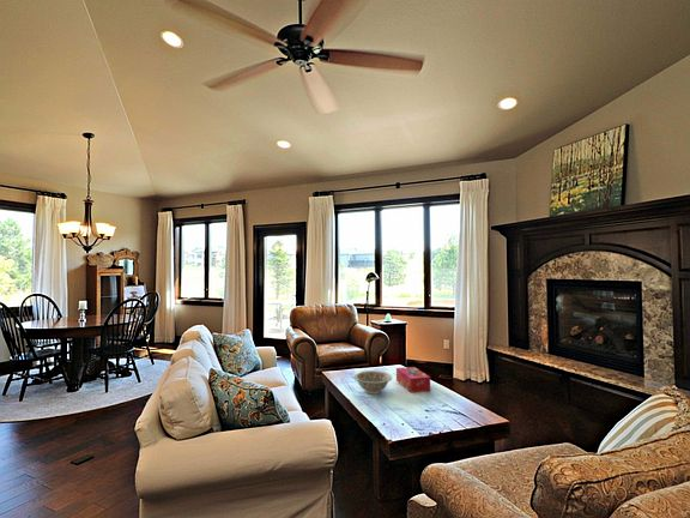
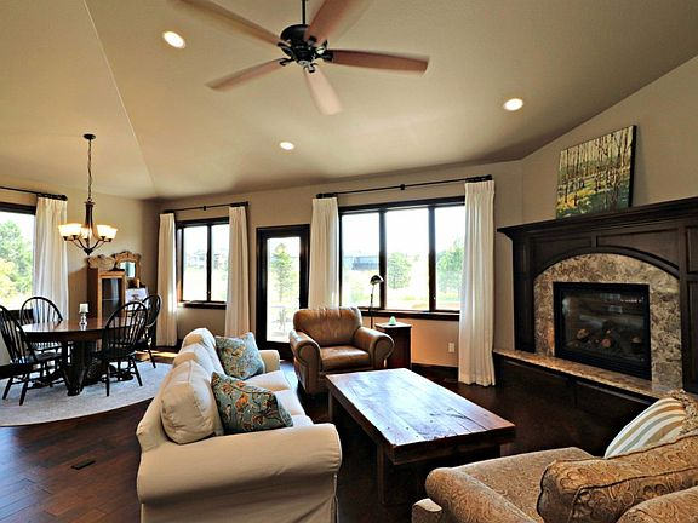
- decorative bowl (373, 383)
- tissue box (412, 379)
